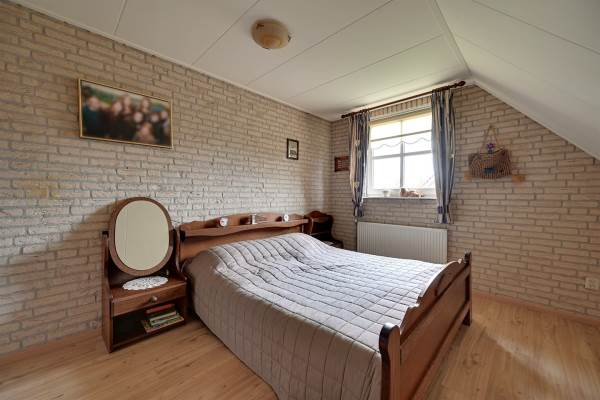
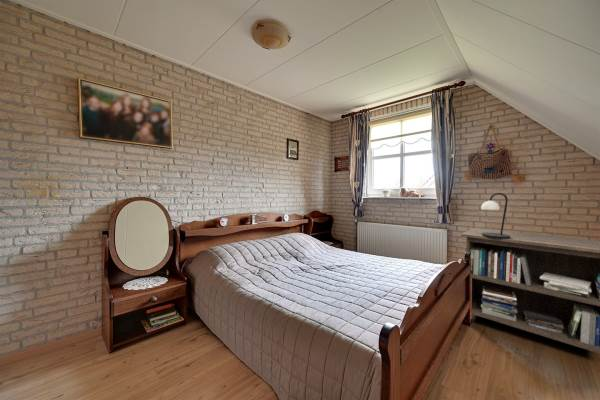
+ table lamp (496, 209)
+ storage cabinet (548, 288)
